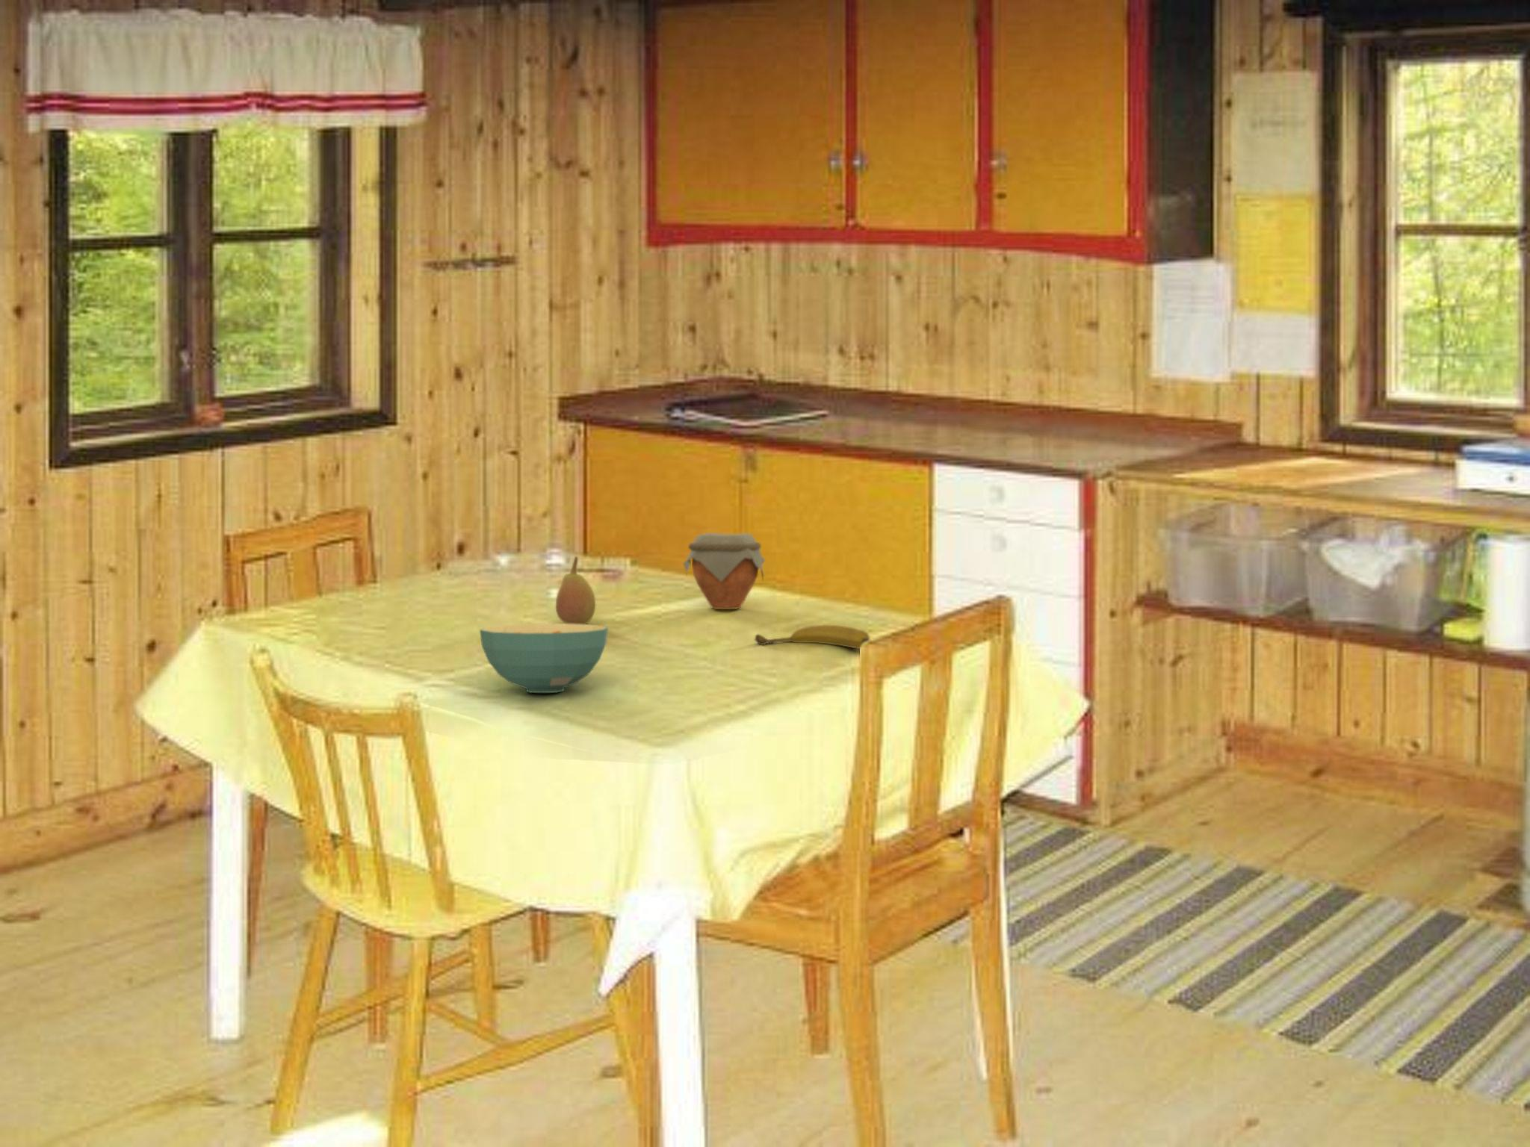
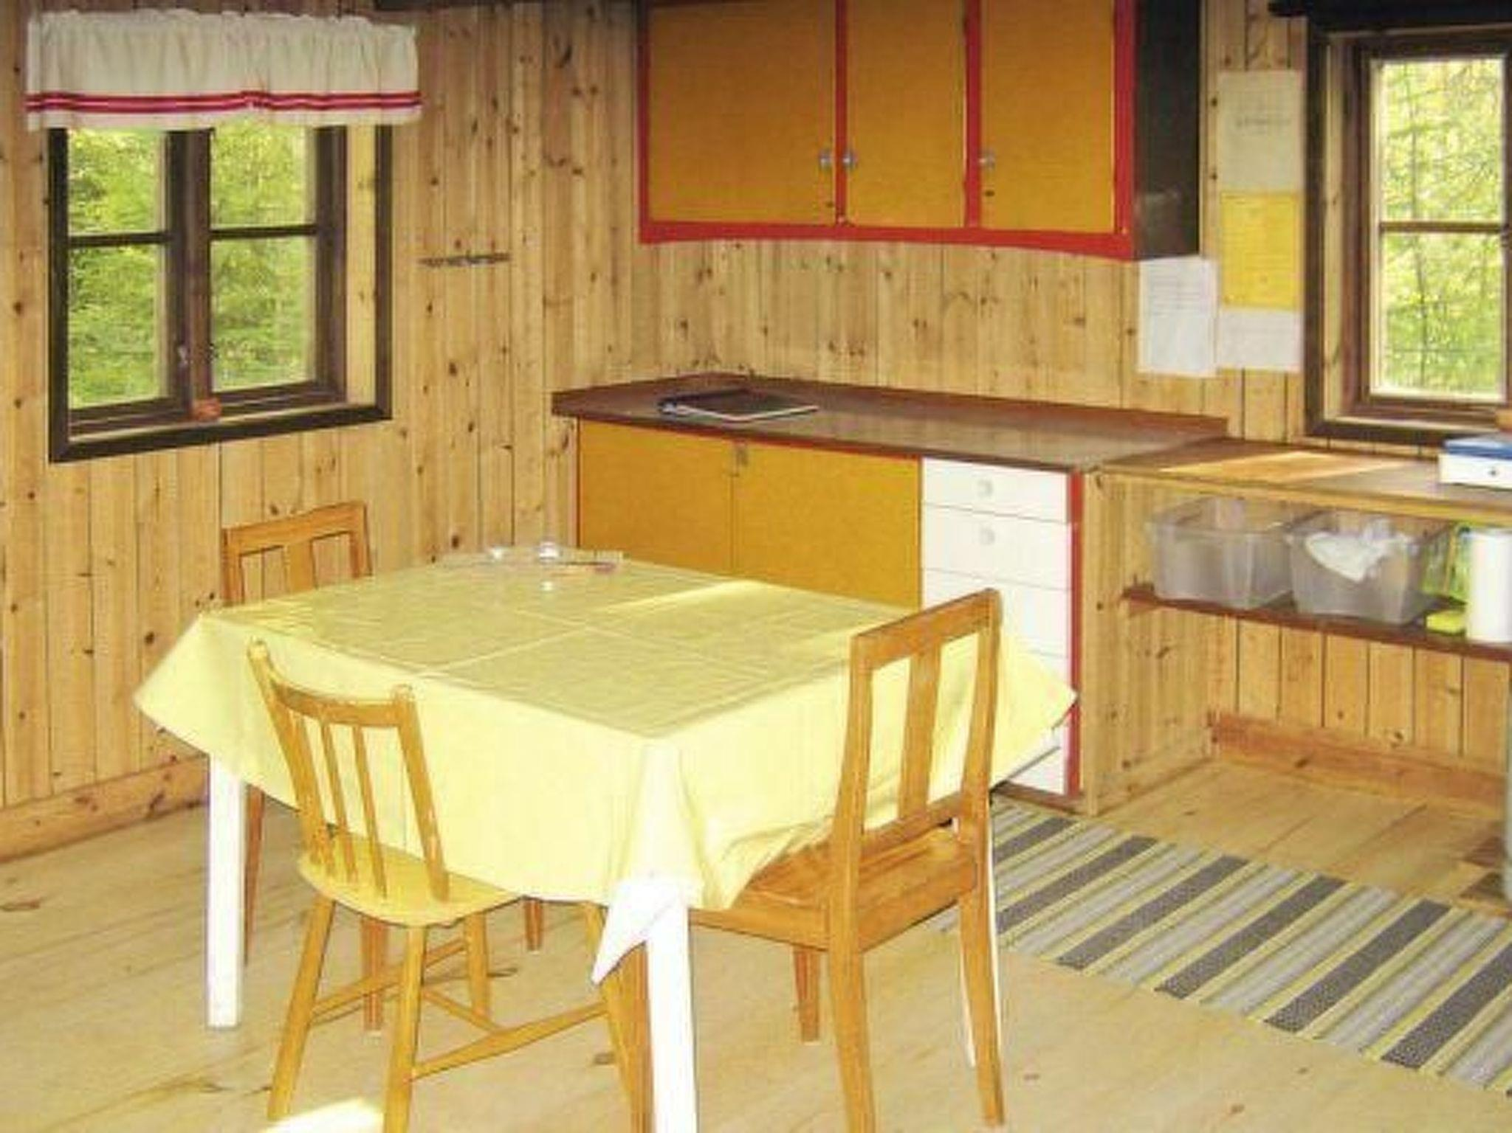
- fruit (575, 590)
- cereal bowl (545, 659)
- fruit (820, 637)
- jar (726, 571)
